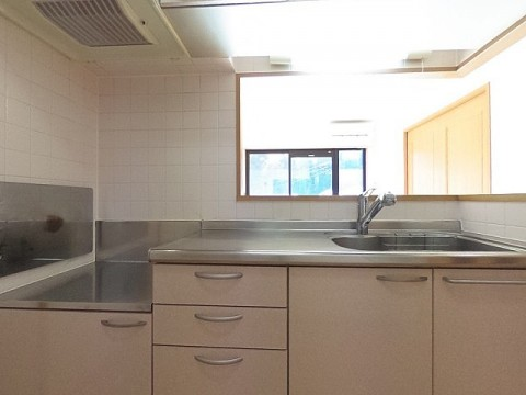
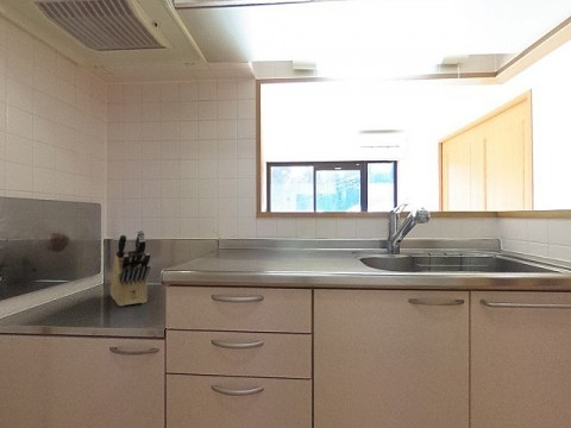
+ knife block (128, 265)
